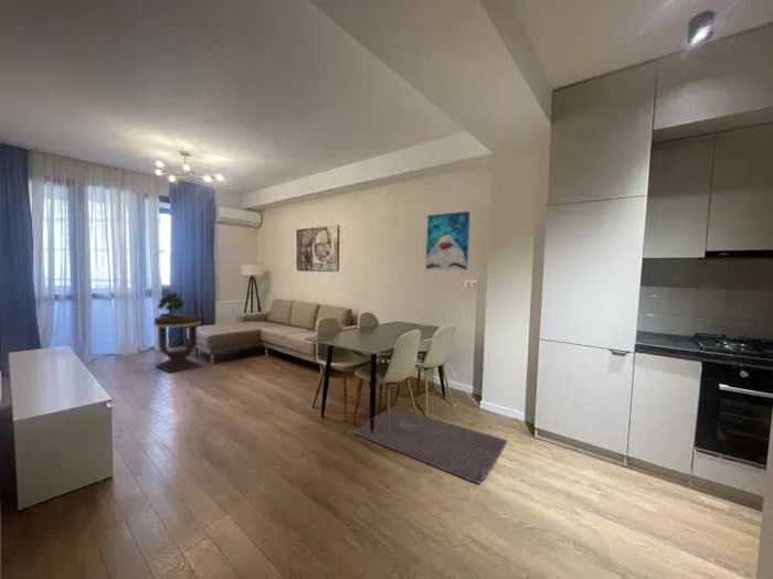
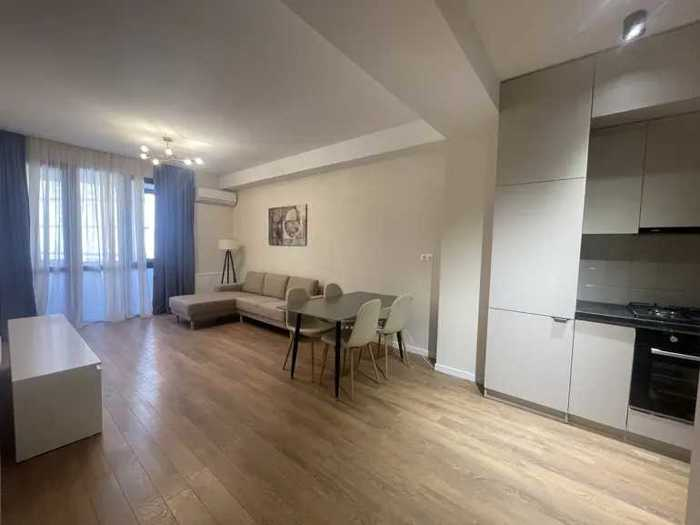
- potted plant (171, 303)
- floor mat (436, 427)
- side table (178, 350)
- wall art (446, 242)
